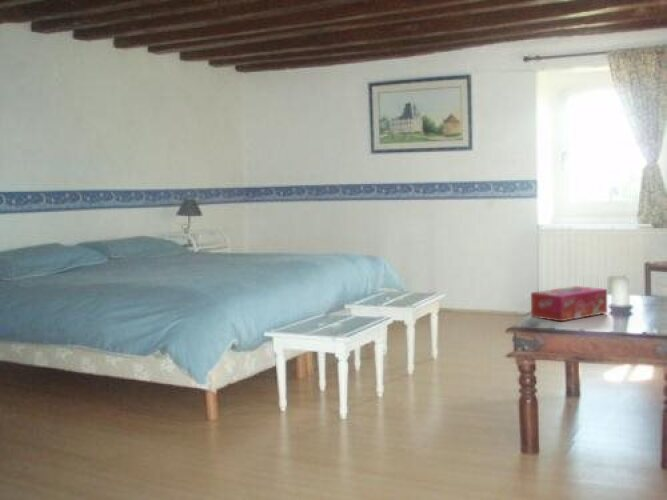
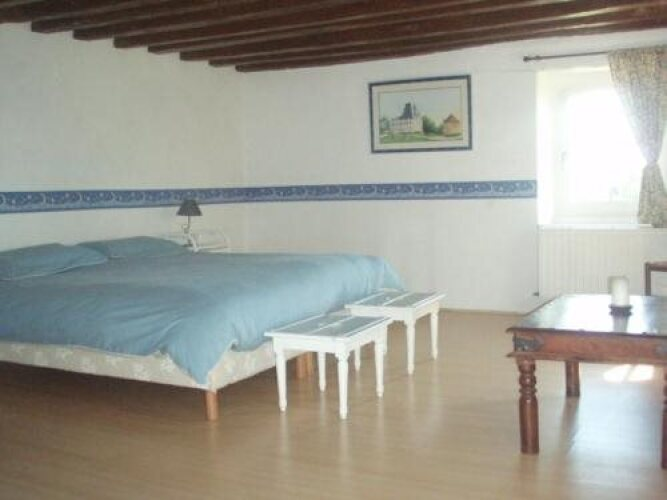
- tissue box (569, 302)
